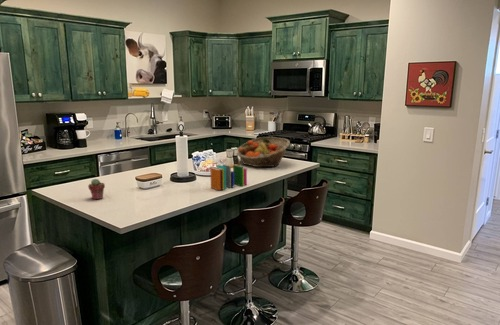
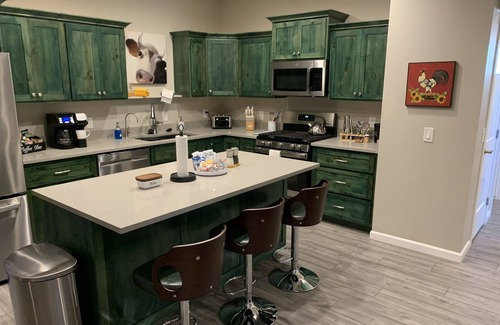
- potted succulent (96, 188)
- book (229, 175)
- fruit basket (262, 151)
